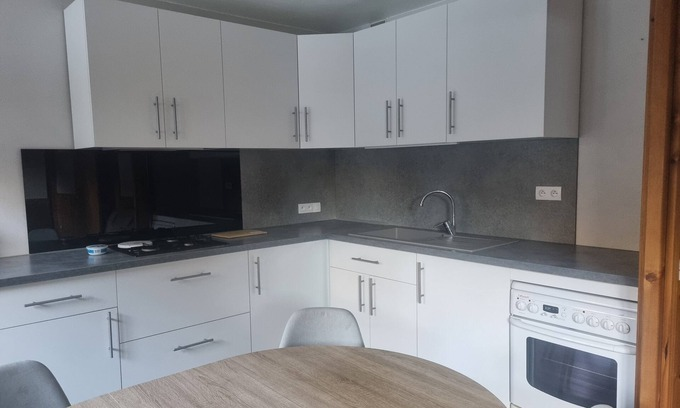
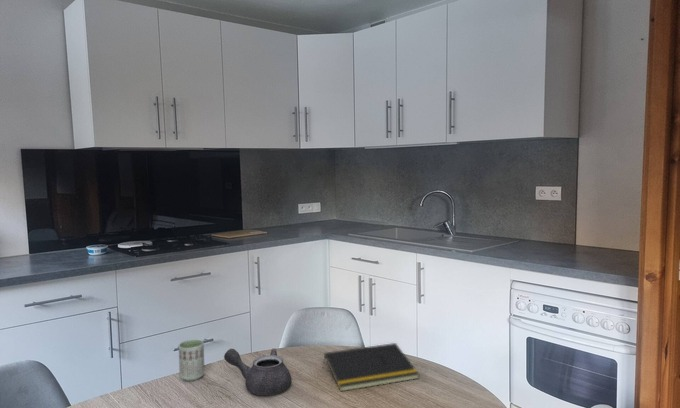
+ notepad (370, 365)
+ teapot (257, 367)
+ cup (191, 360)
